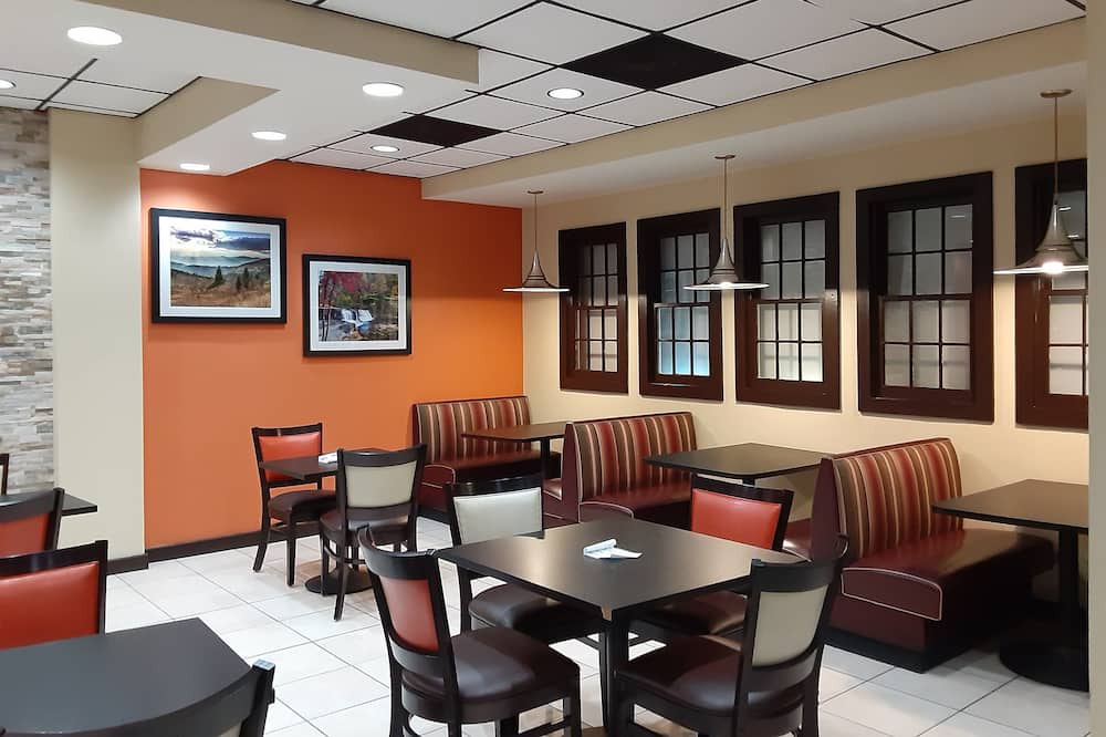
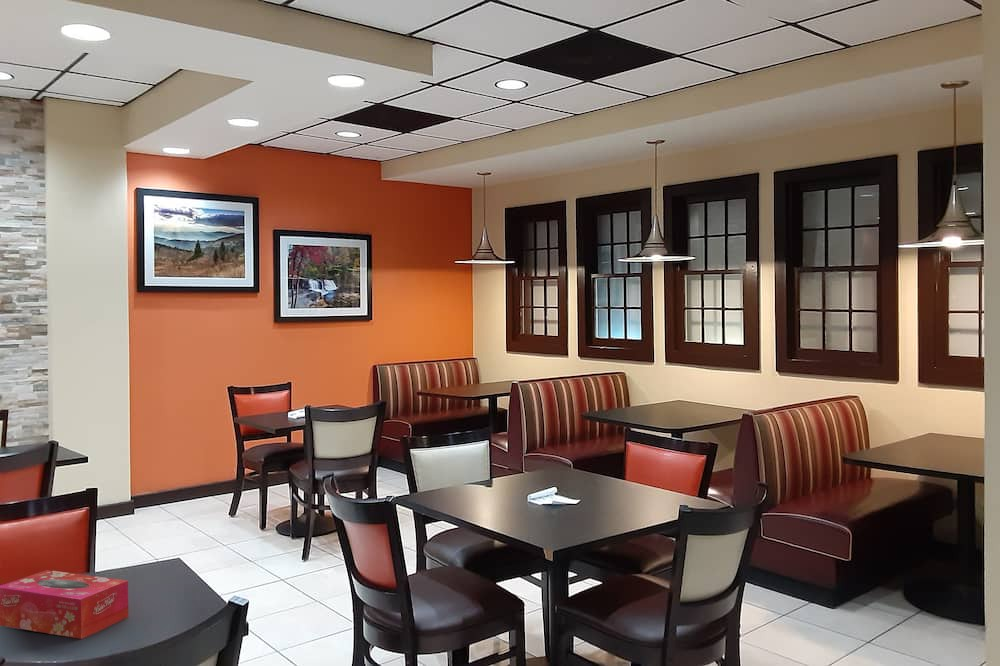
+ tissue box (63, 602)
